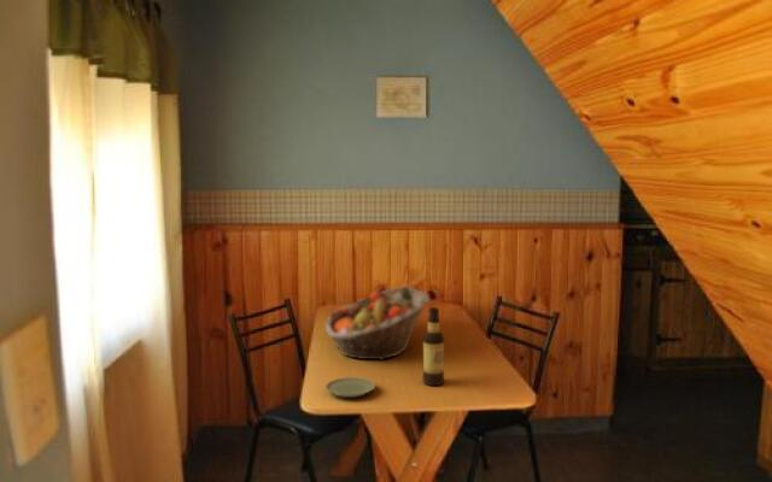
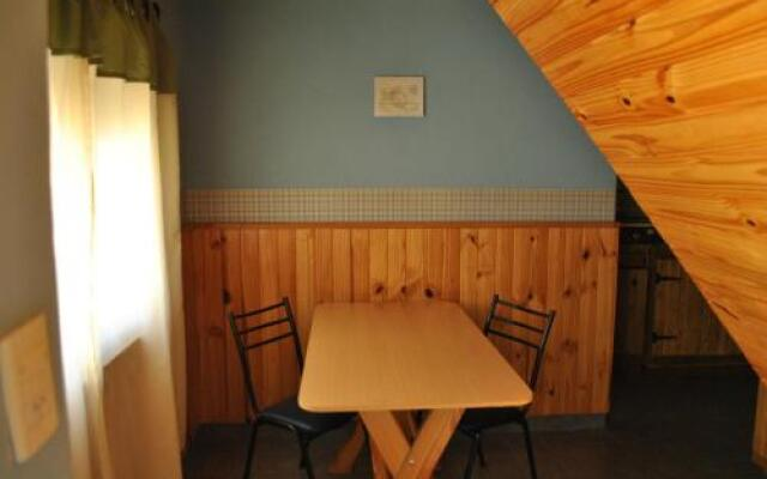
- plate (350, 388)
- fruit basket (376, 319)
- bottle (433, 345)
